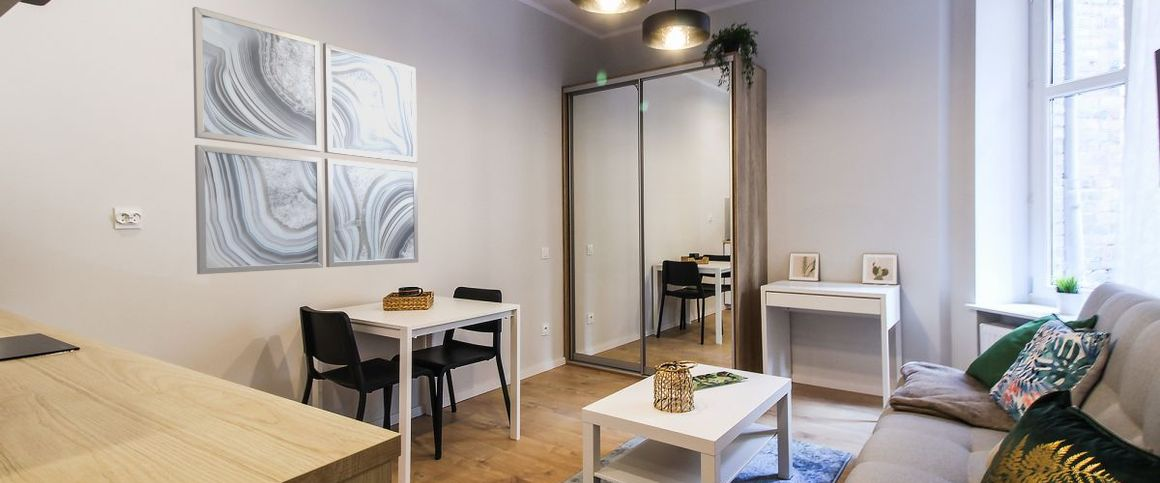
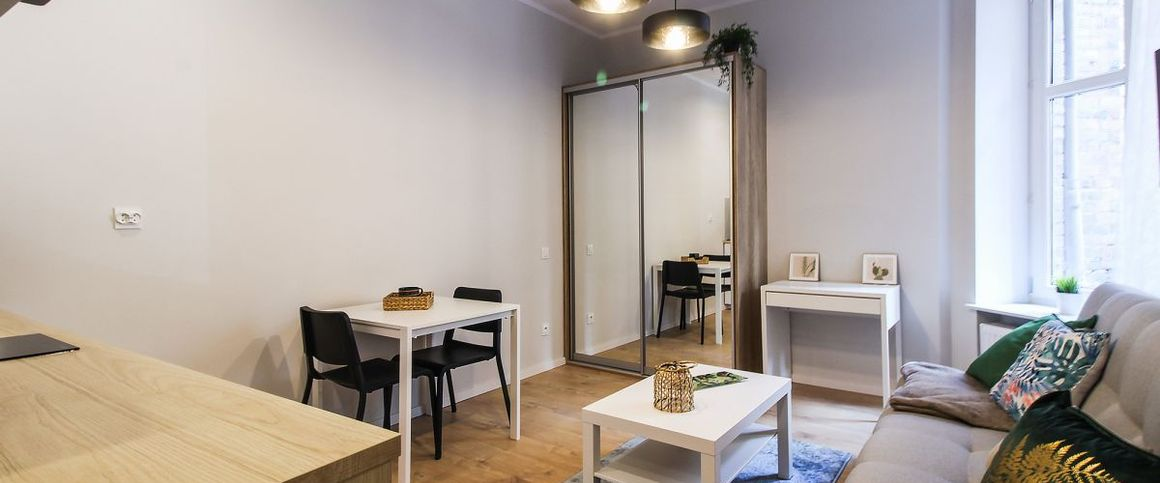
- wall art (324, 152)
